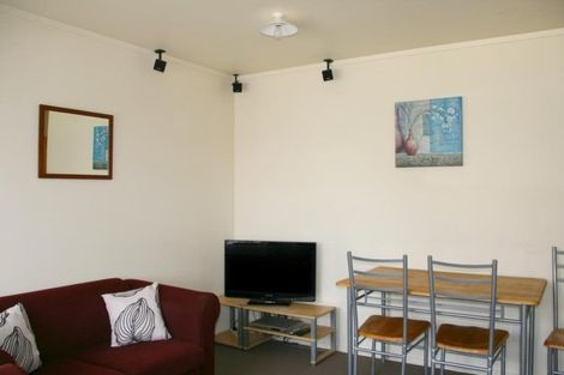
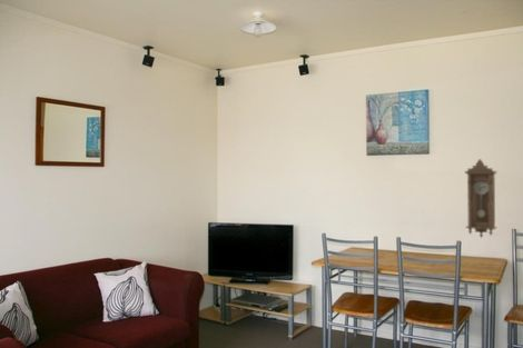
+ pendulum clock (481, 198)
